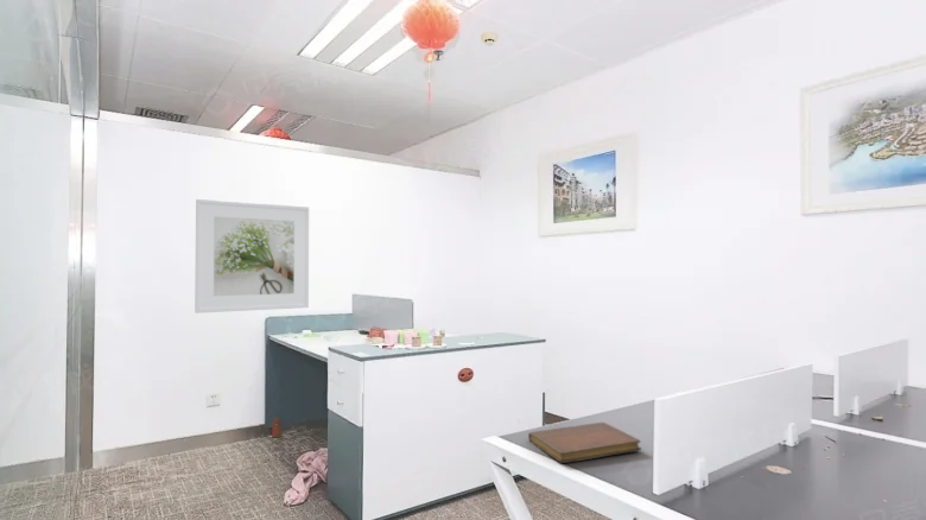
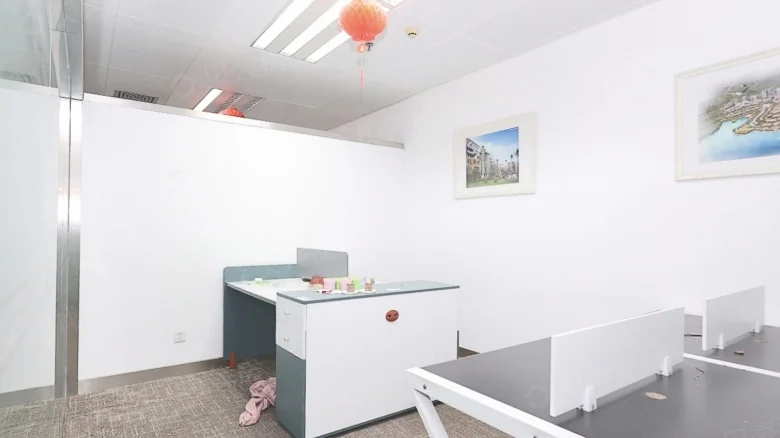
- notebook (583, 439)
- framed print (255, 256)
